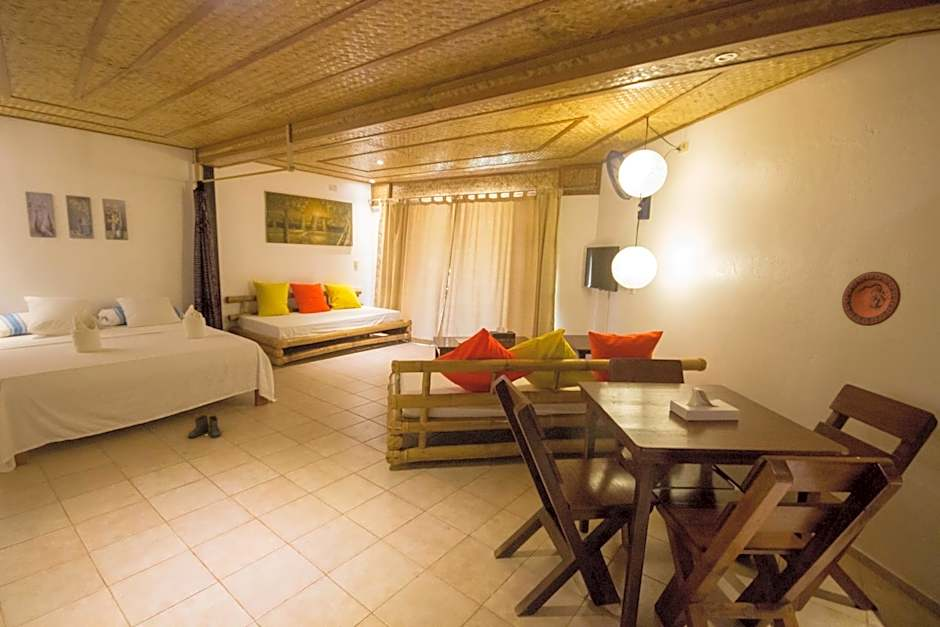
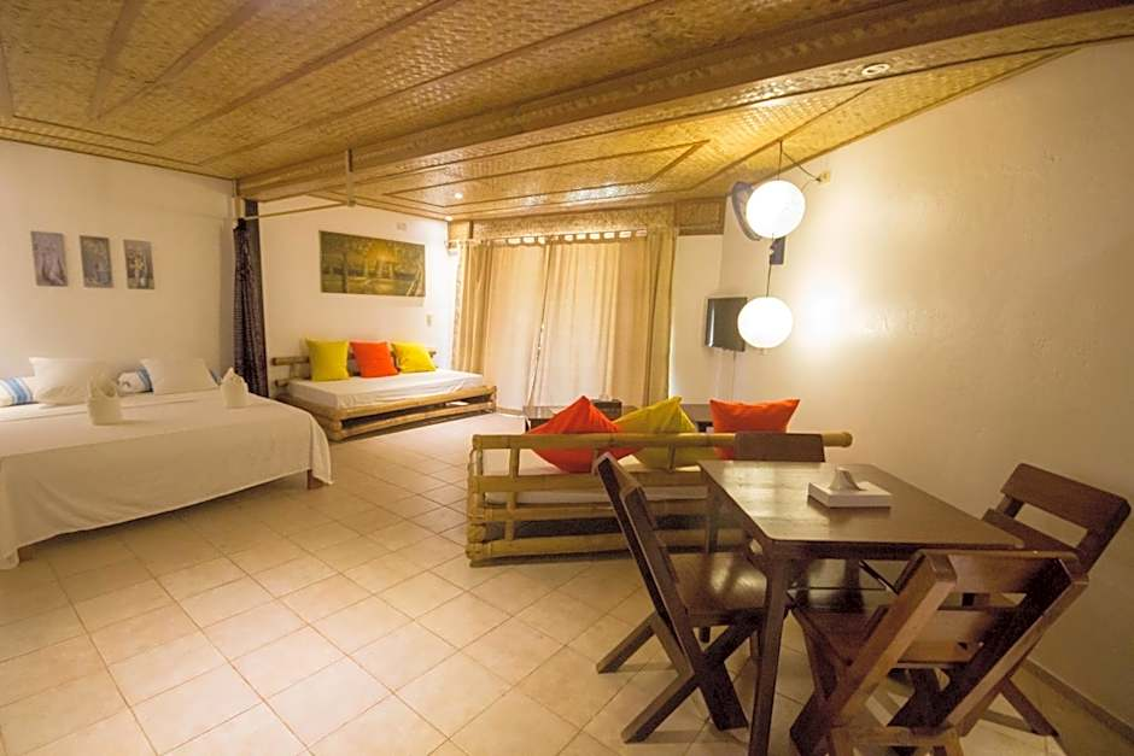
- decorative plate (870, 298)
- boots (205, 426)
